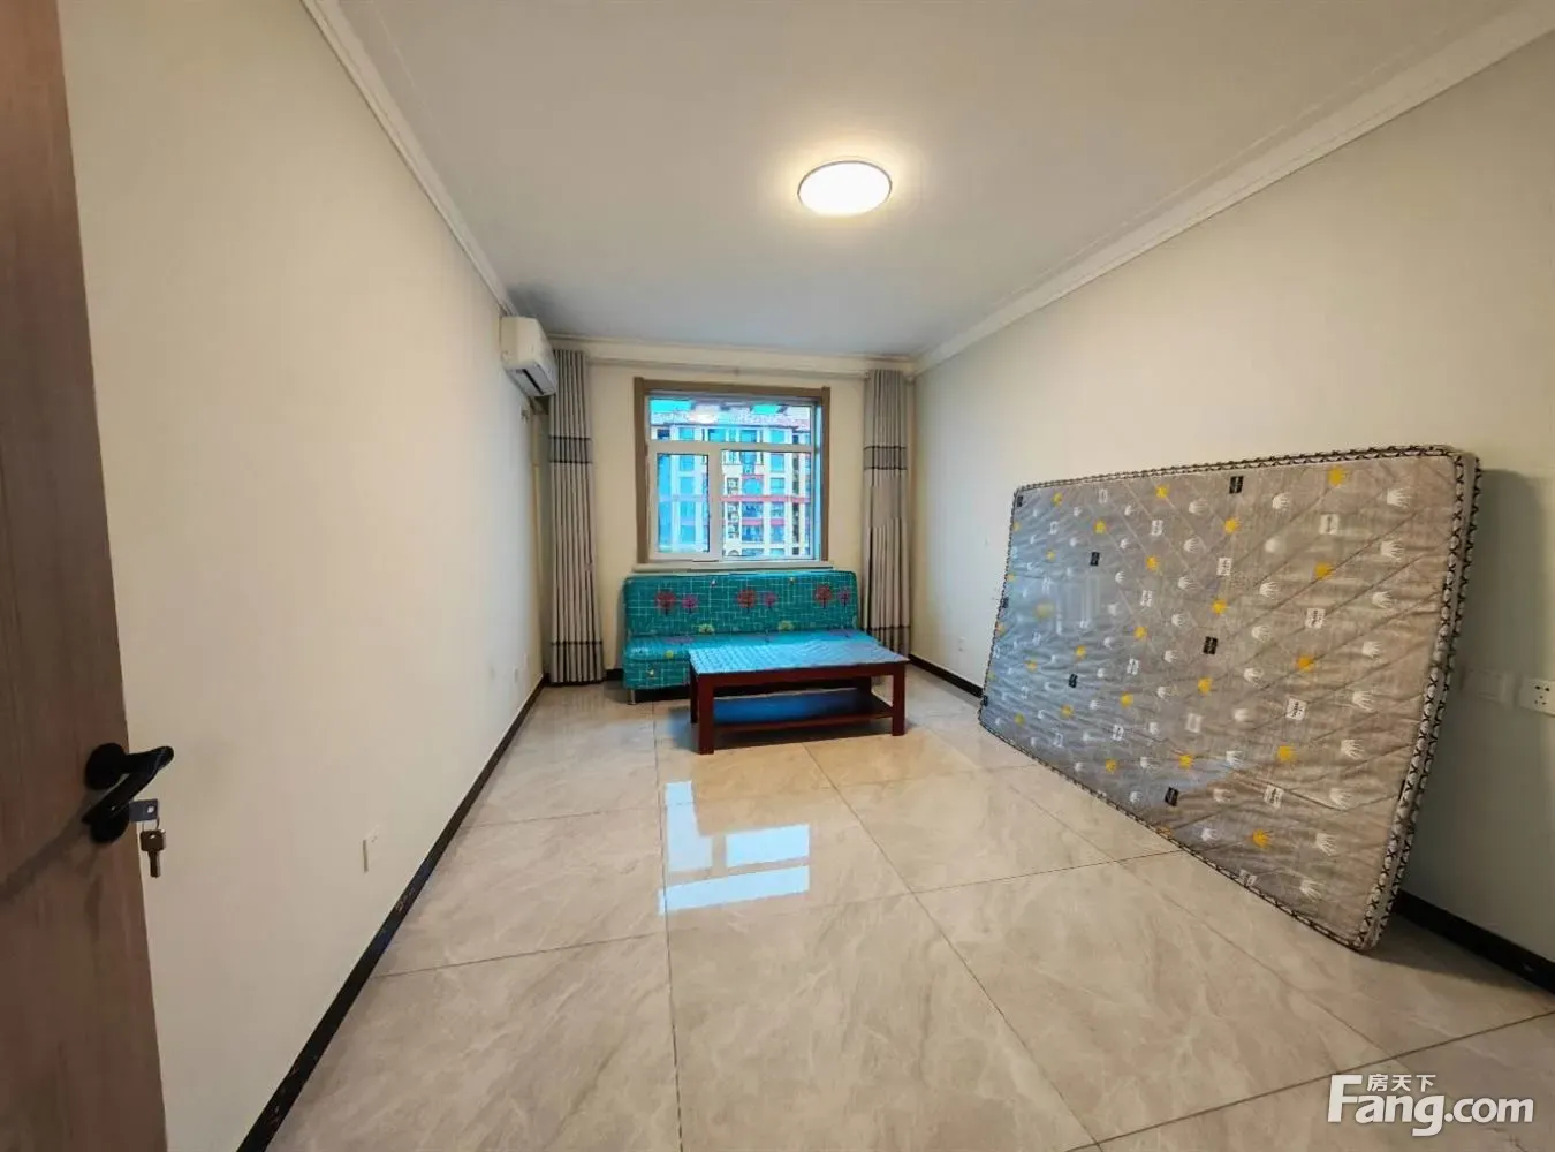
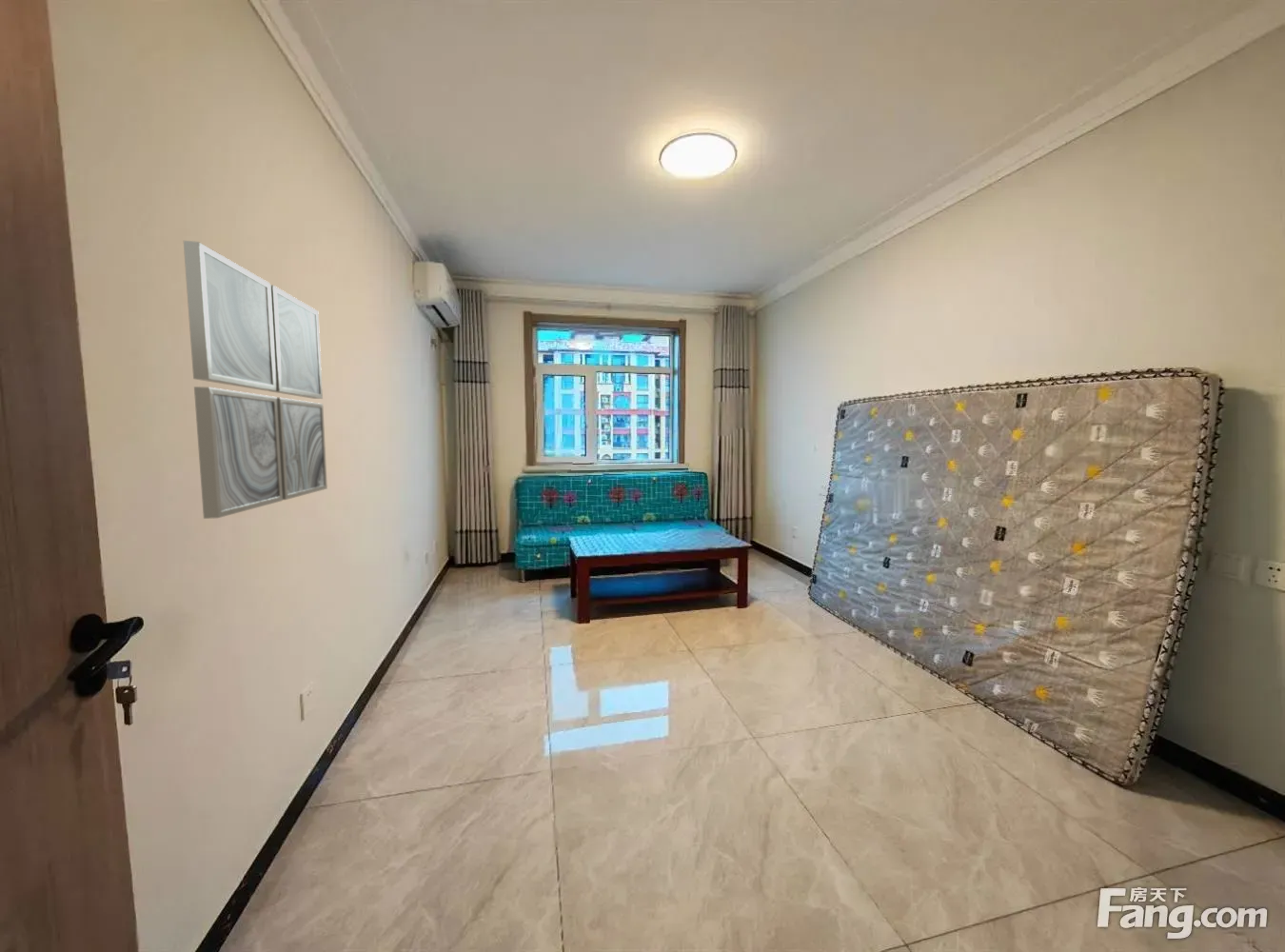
+ wall art (272, 391)
